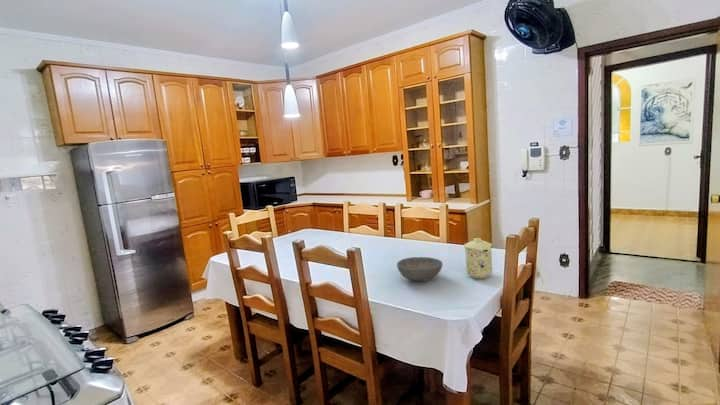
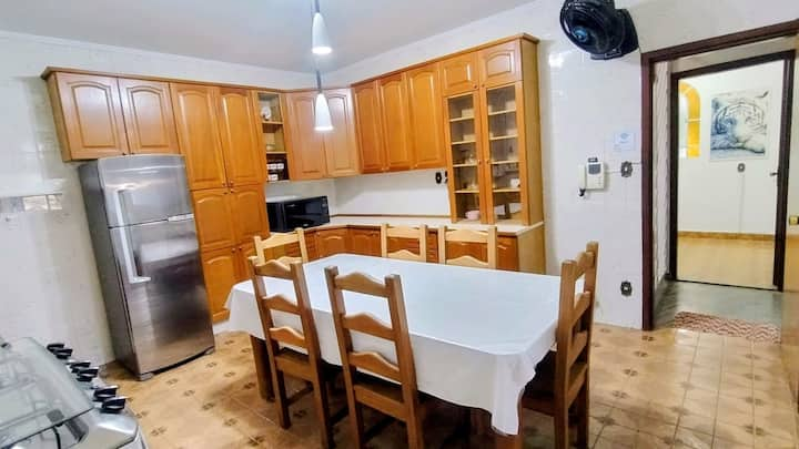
- mug (477, 257)
- bowl (419, 270)
